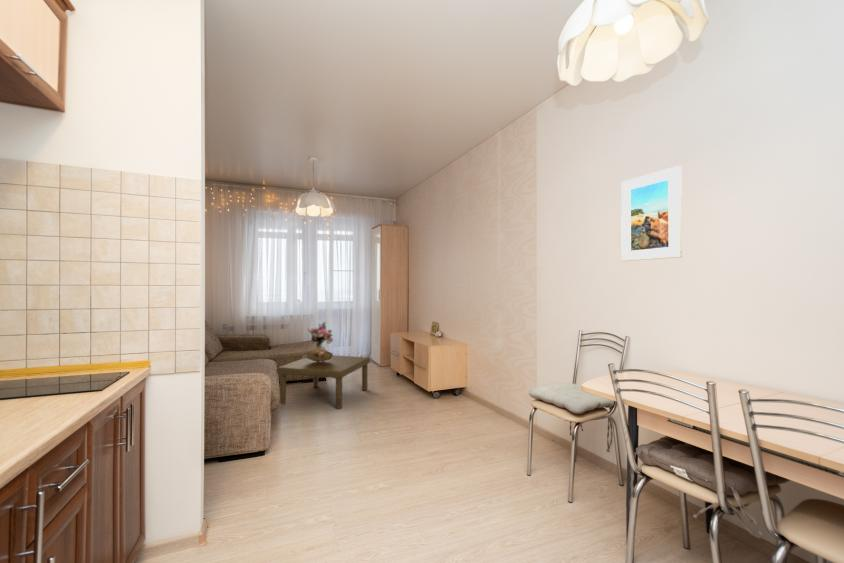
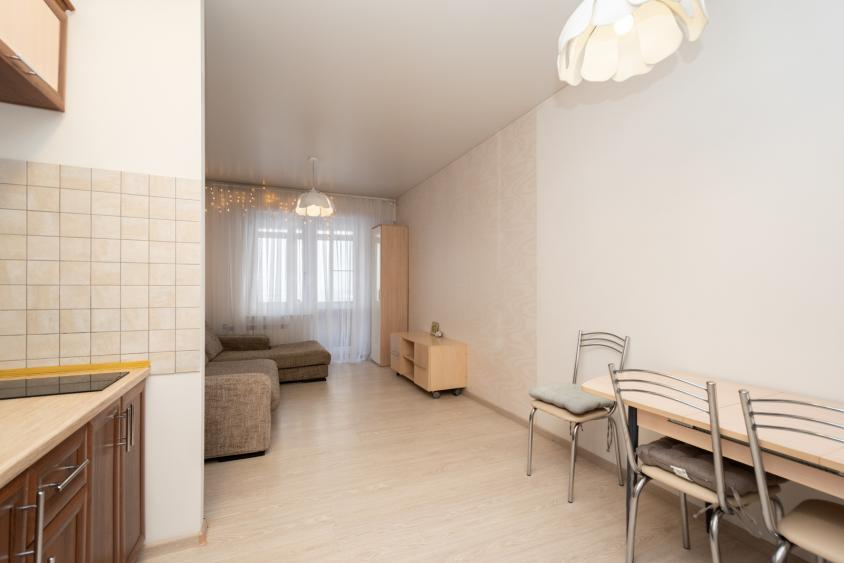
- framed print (649, 216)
- bouquet (319, 343)
- coffee table (326, 376)
